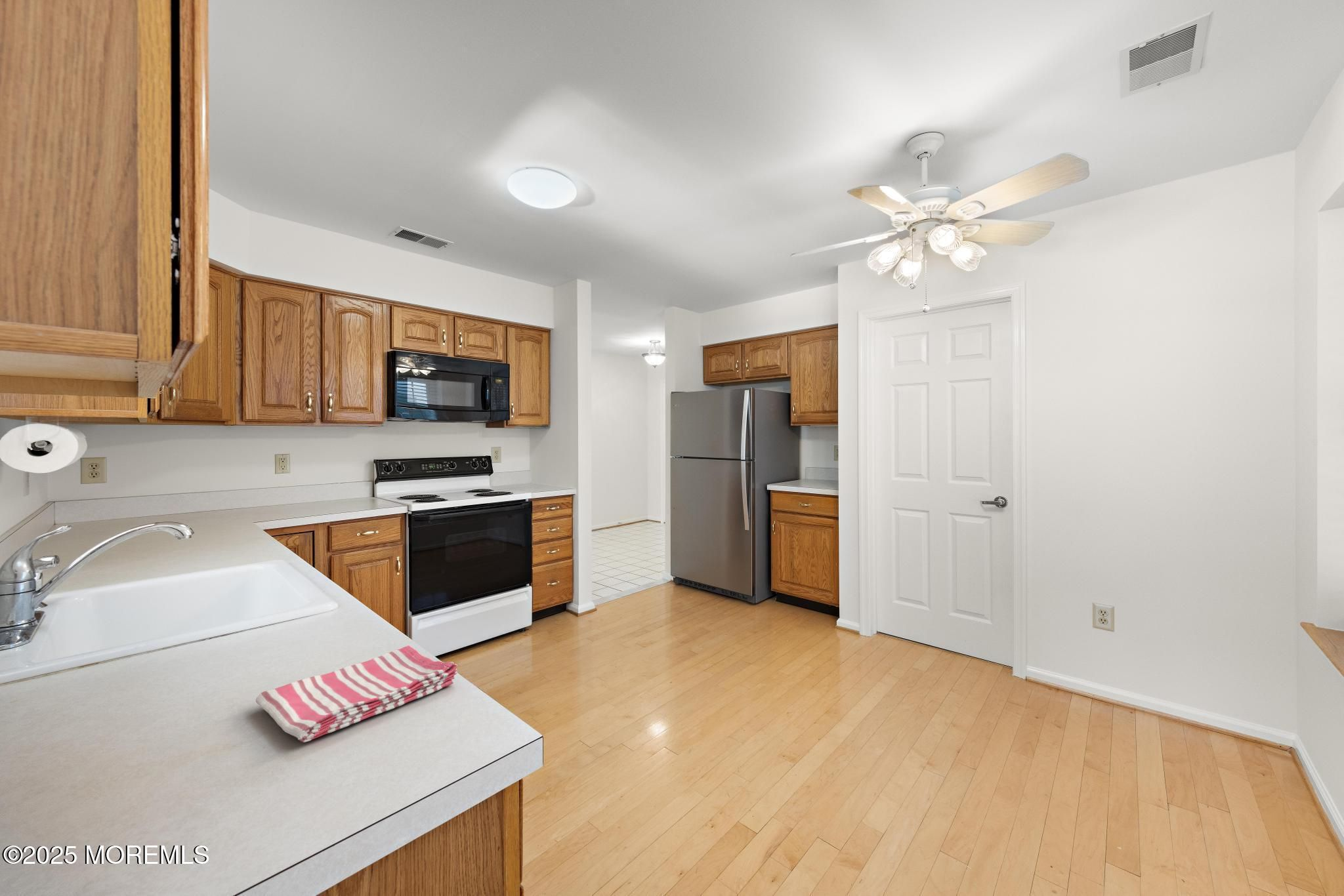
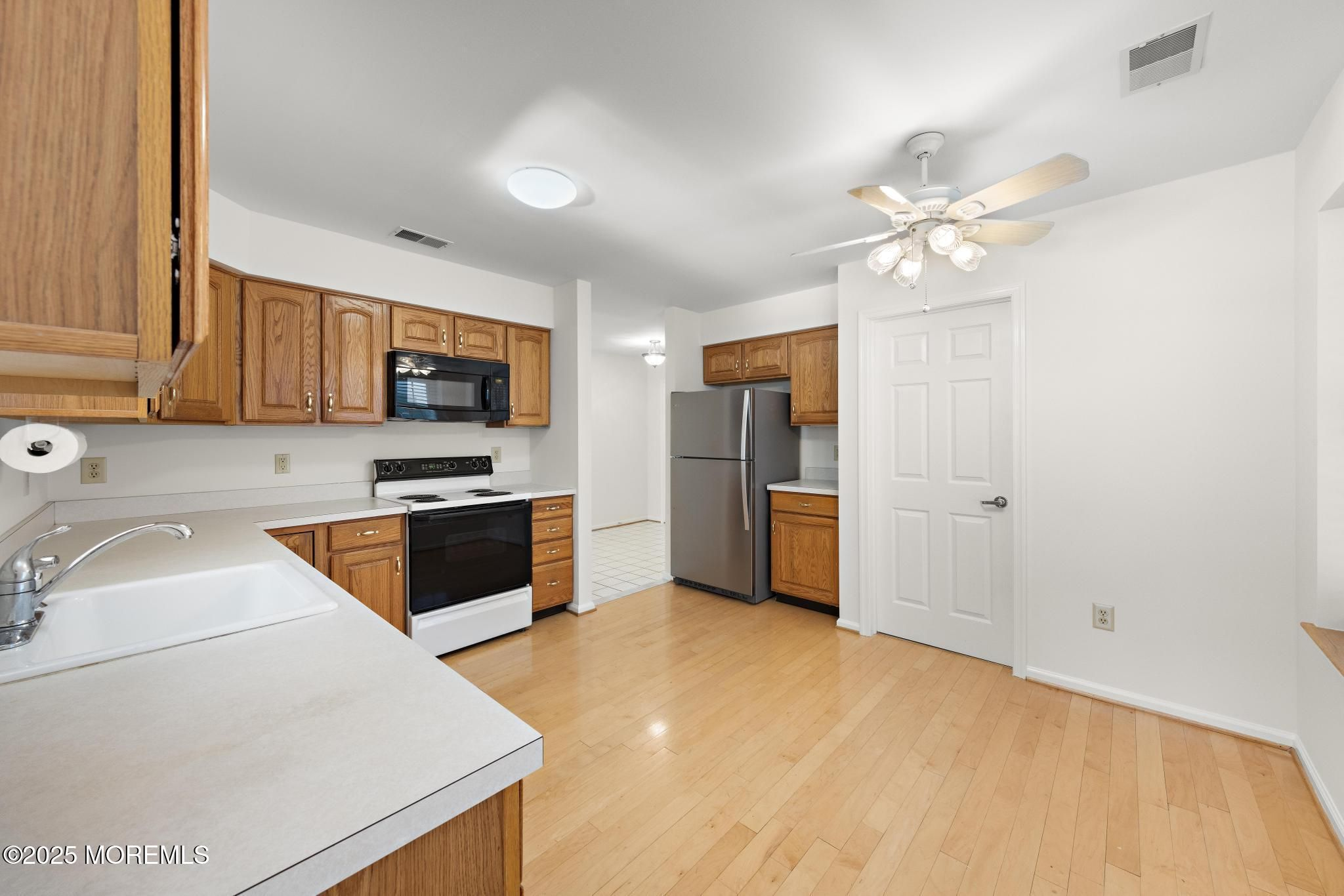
- dish towel (362, 684)
